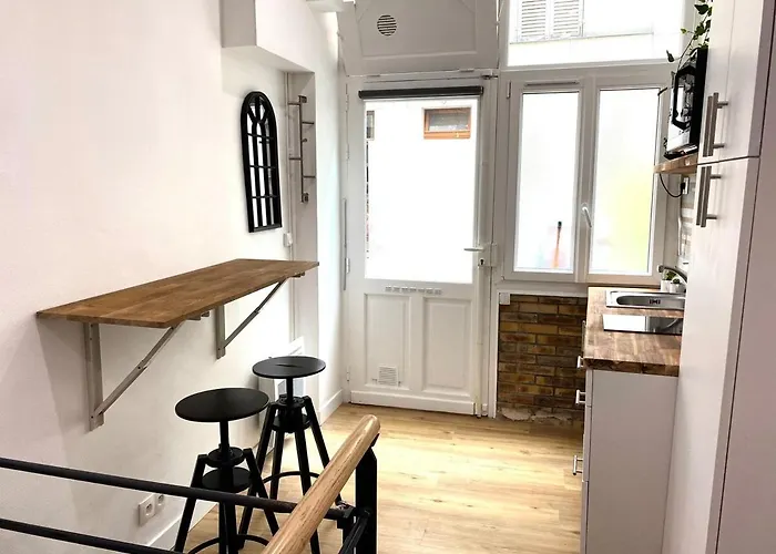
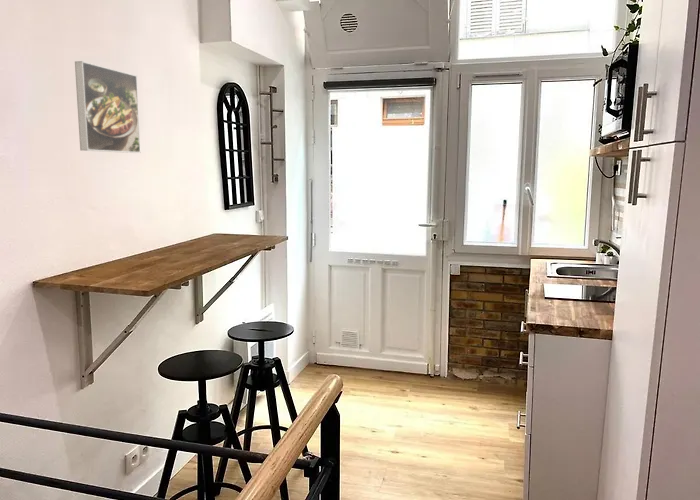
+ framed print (110, 110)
